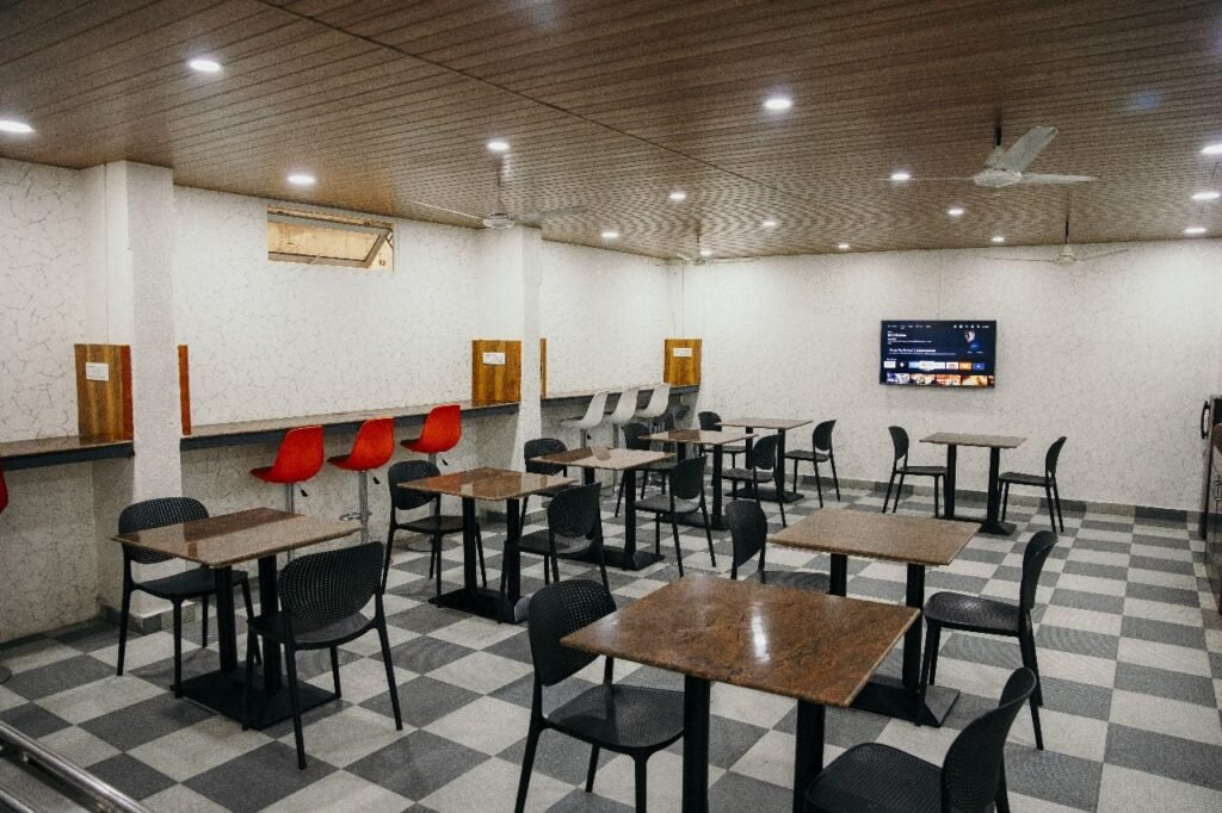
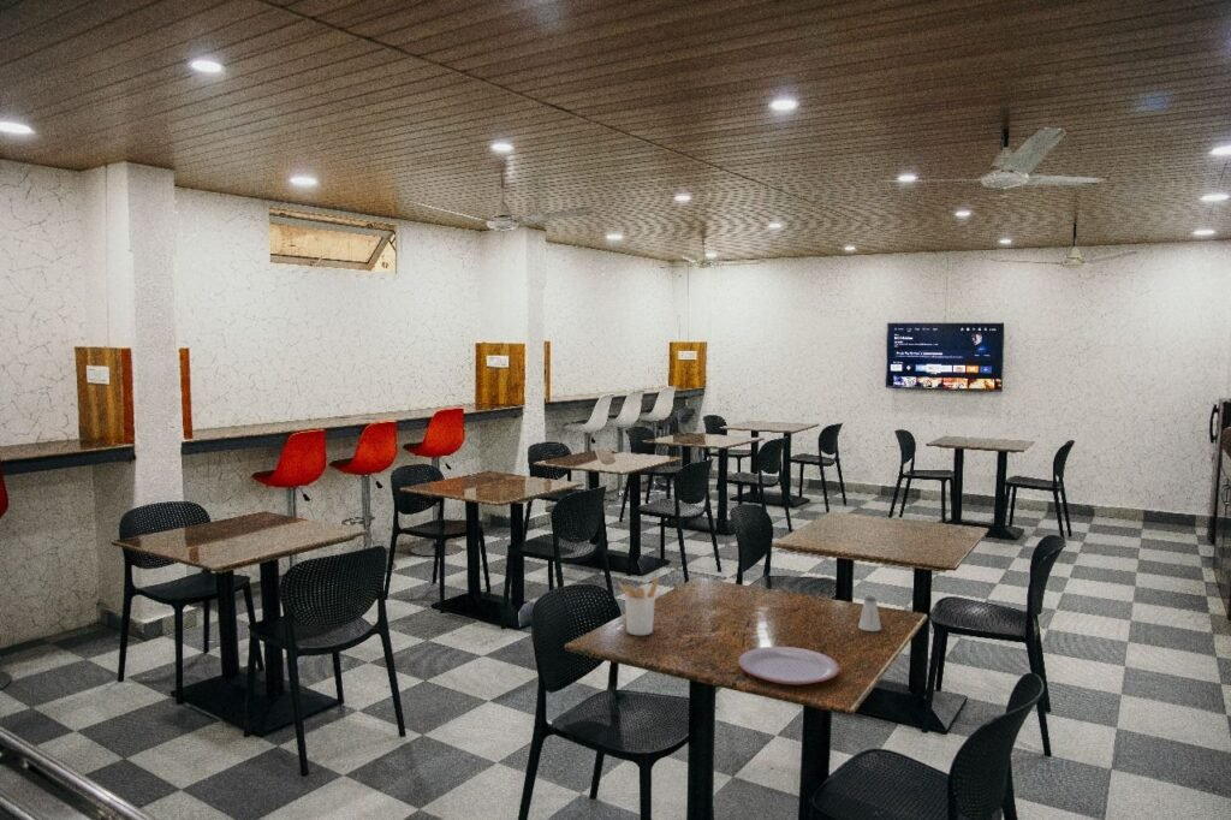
+ saltshaker (869, 612)
+ utensil holder (637, 605)
+ plate (787, 666)
